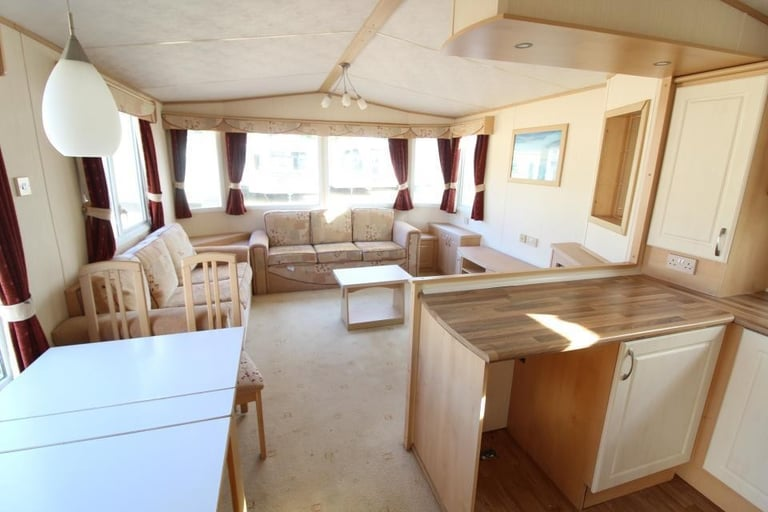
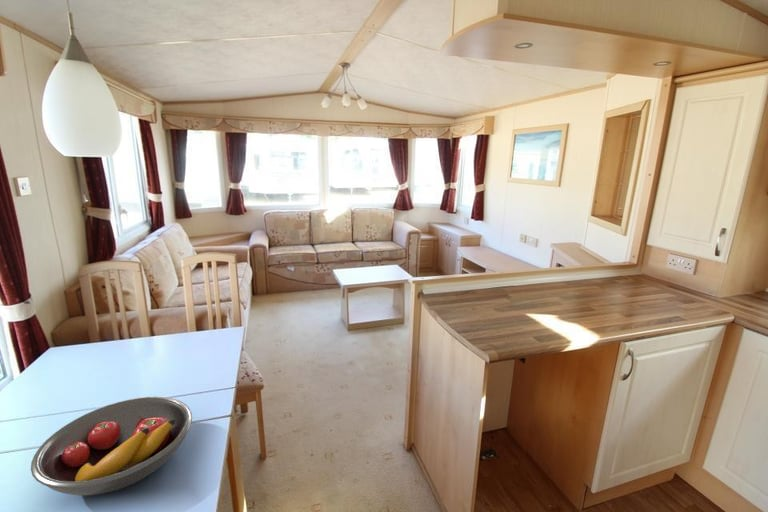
+ fruit bowl (120, 445)
